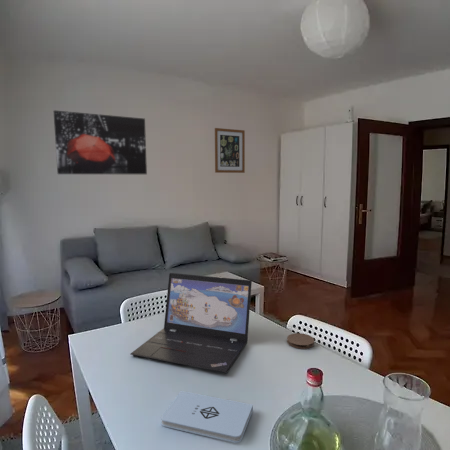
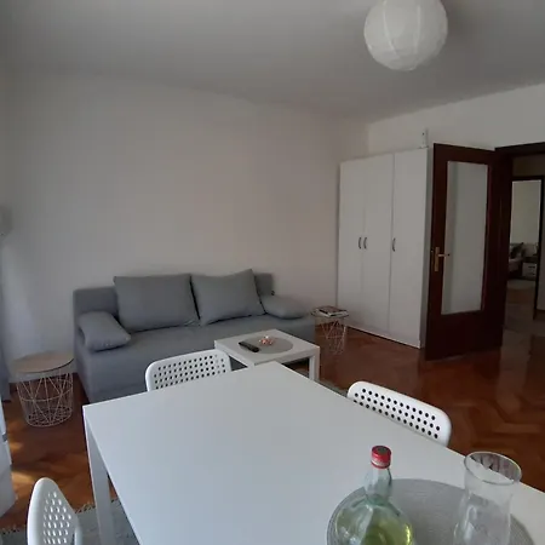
- coaster (300, 340)
- wall art (103, 144)
- wall art (230, 151)
- laptop (193, 316)
- notepad (207, 414)
